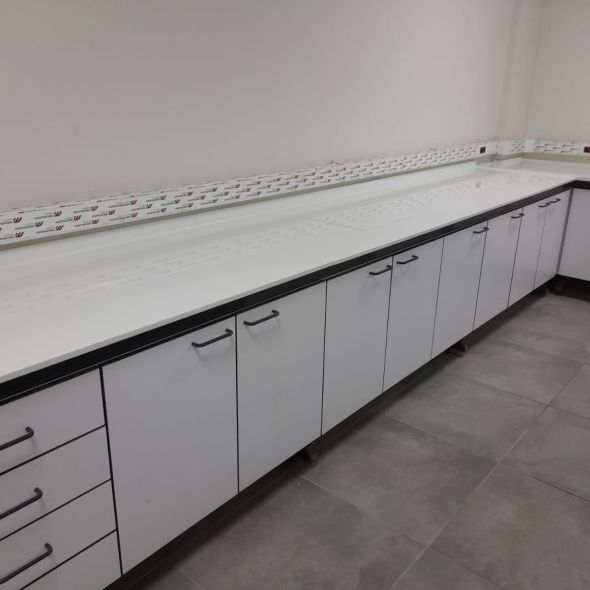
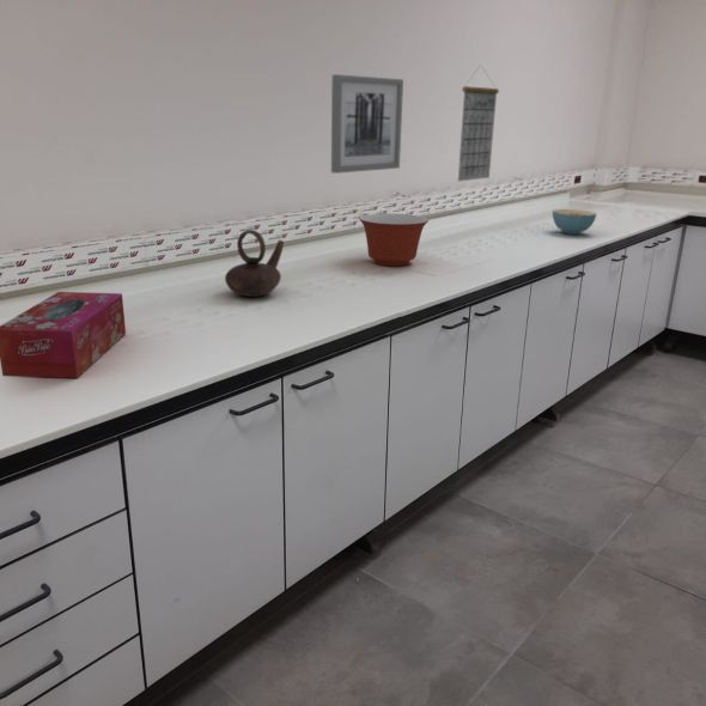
+ mixing bowl (392, 241)
+ calendar (477, 123)
+ wall art (367, 124)
+ teapot (257, 260)
+ cereal bowl (572, 223)
+ tissue box (67, 331)
